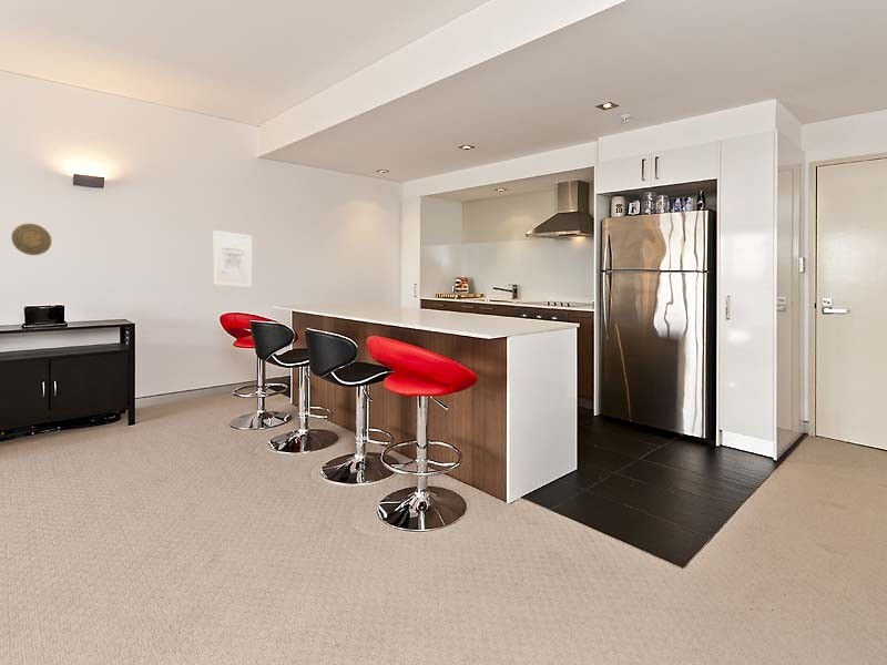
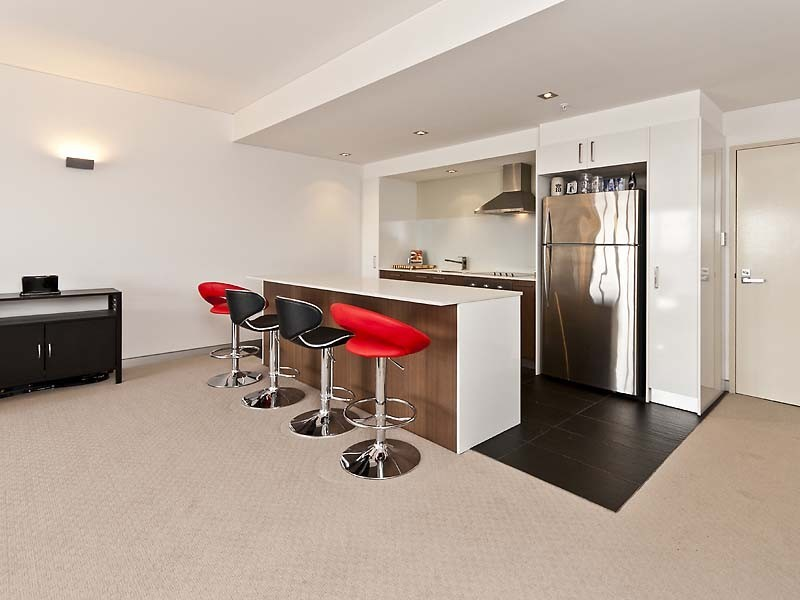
- decorative plate (31, 238)
- wall art (233, 259)
